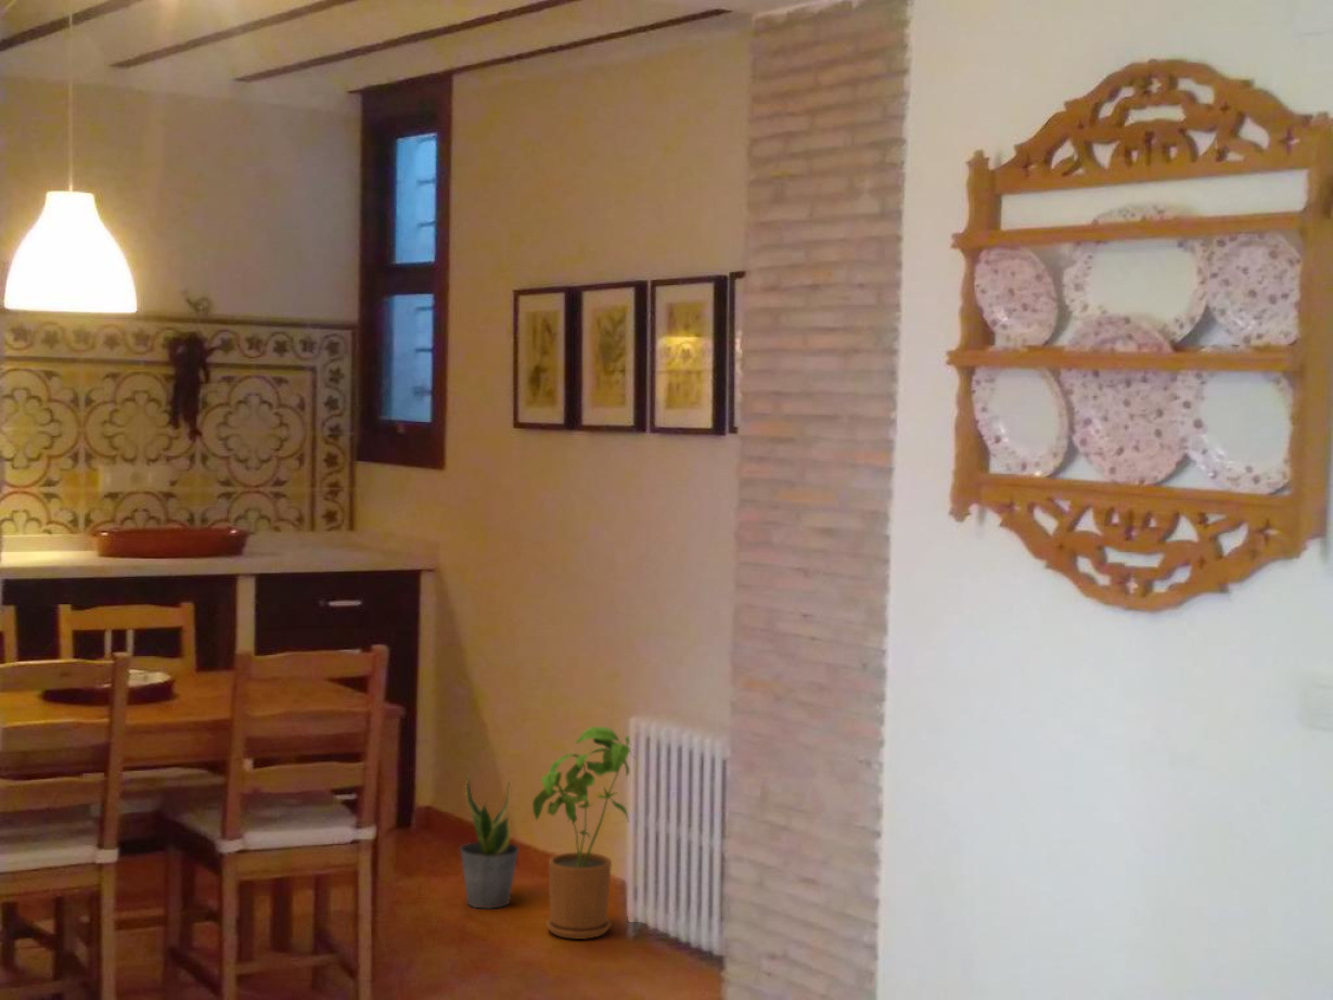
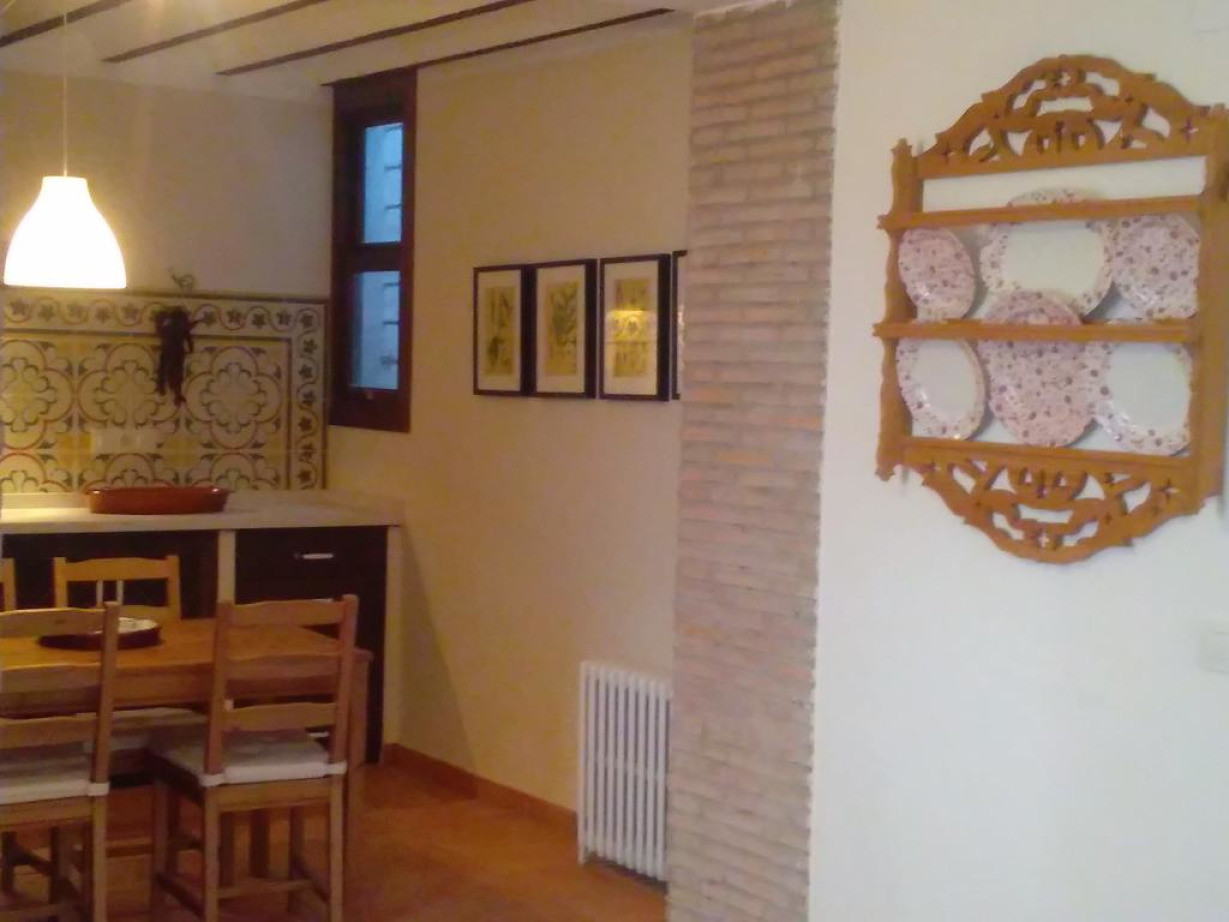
- potted plant (489, 836)
- house plant (580, 831)
